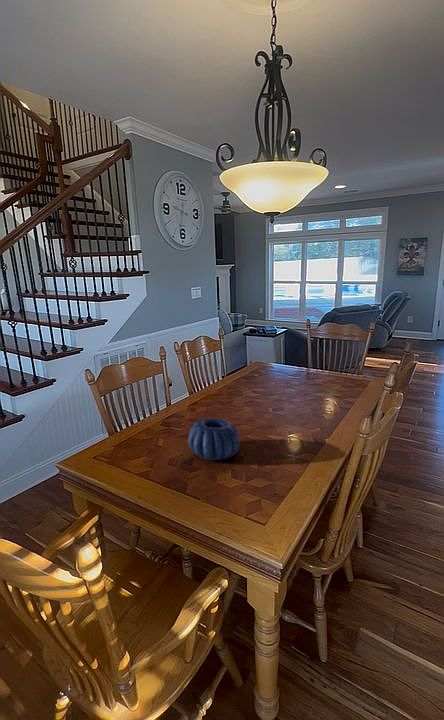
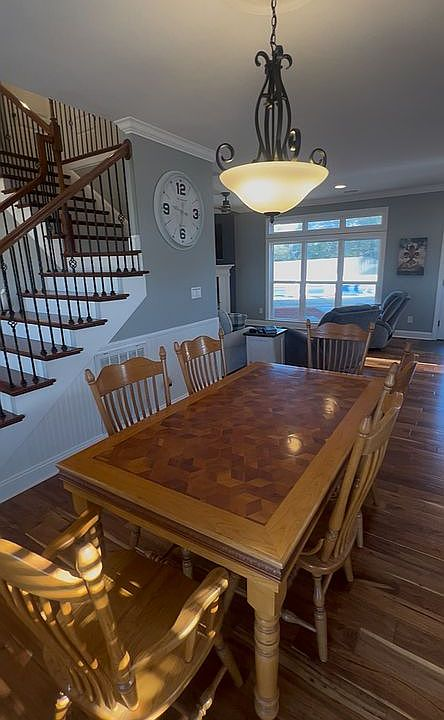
- decorative bowl (214, 437)
